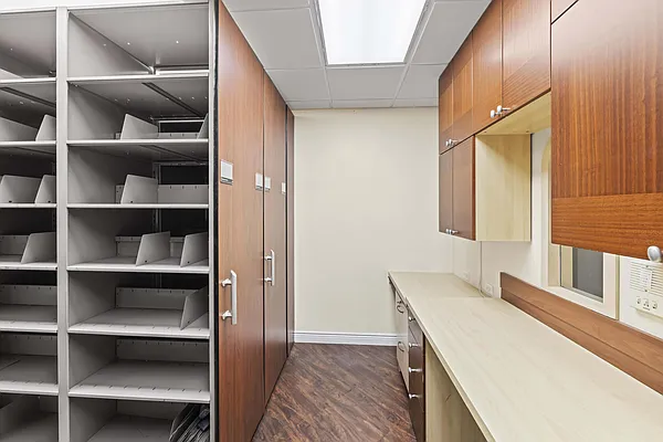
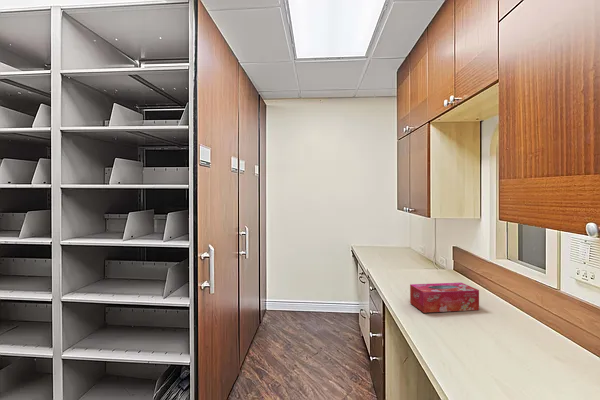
+ tissue box (443, 296)
